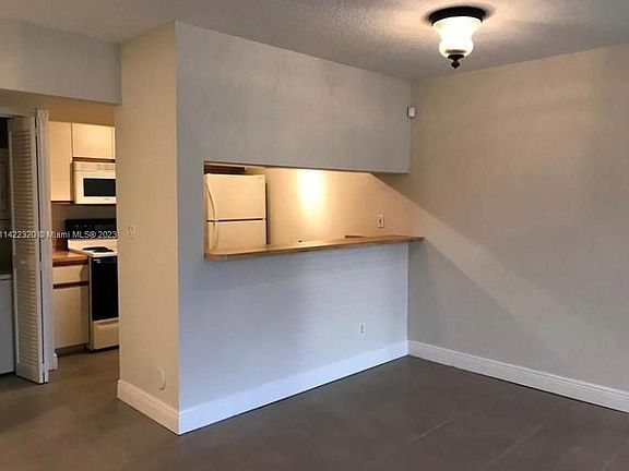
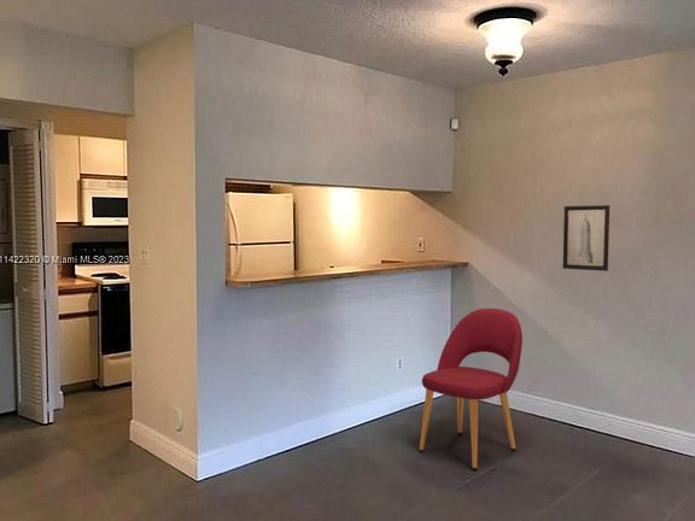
+ dining chair (471, 381)
+ wall art (585, 238)
